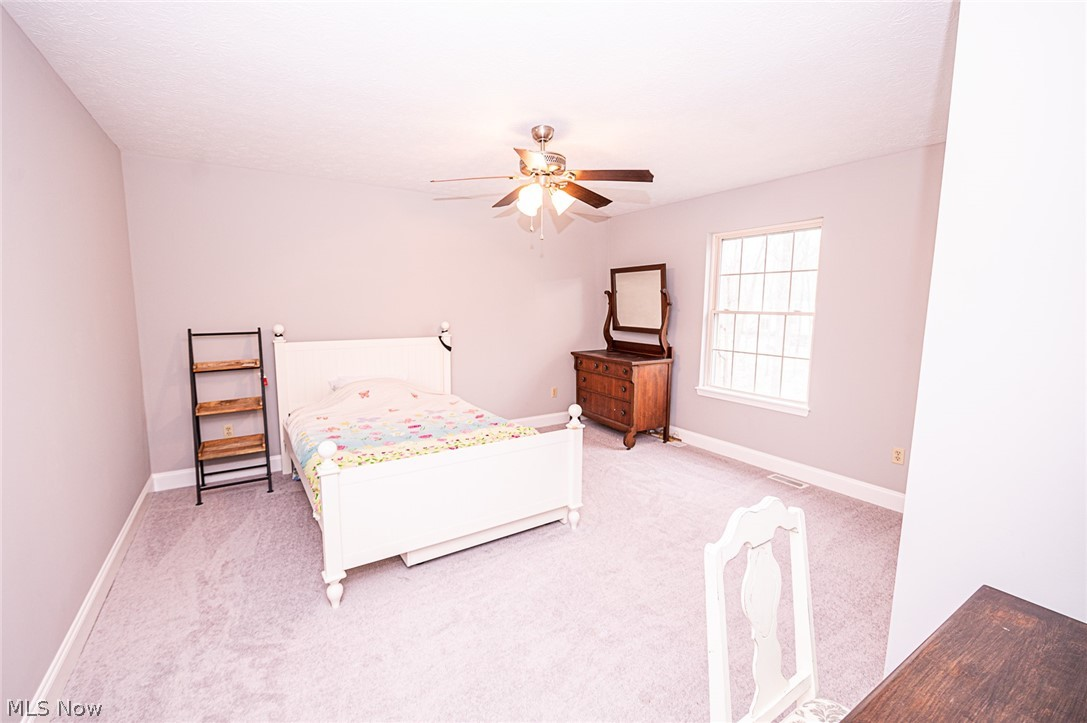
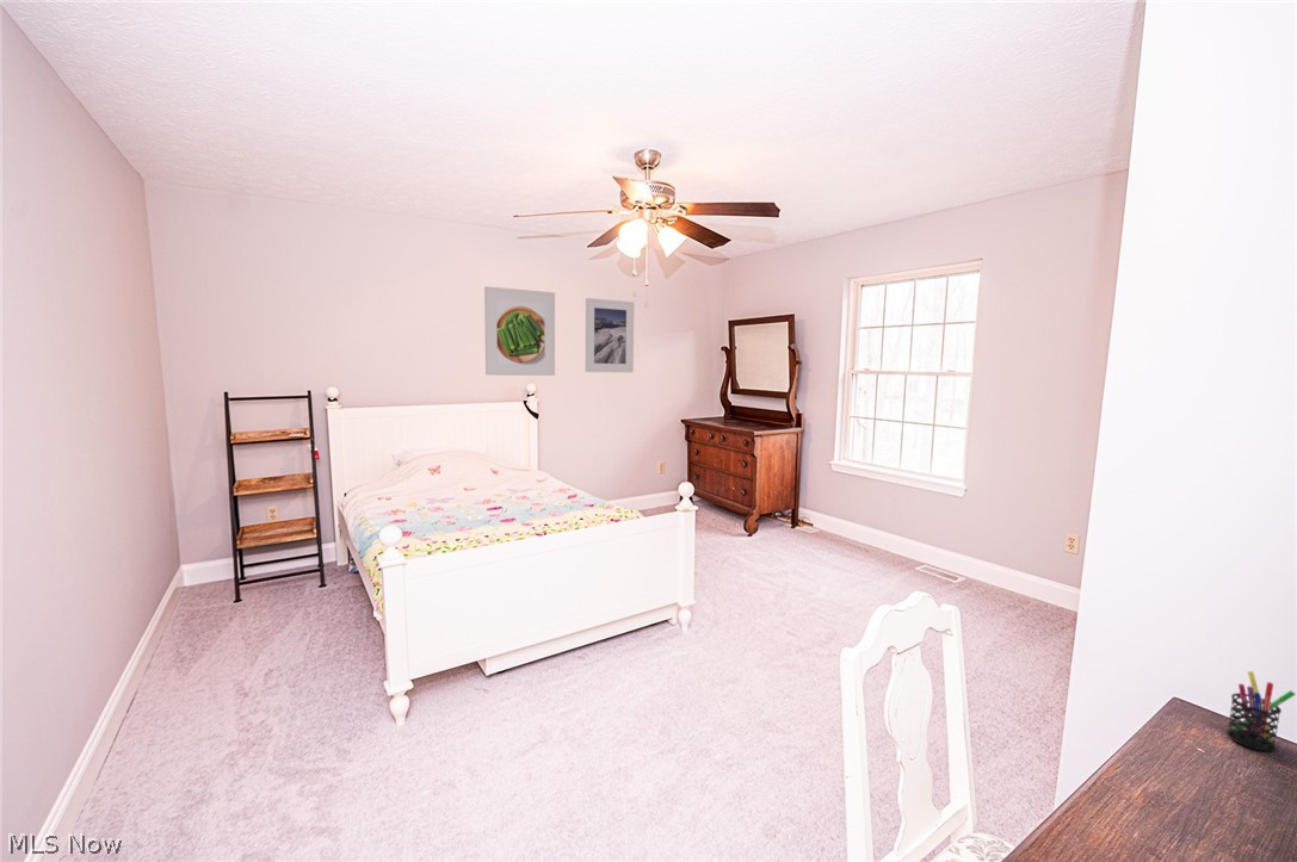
+ pen holder (1261, 709)
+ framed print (520, 333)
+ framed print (610, 336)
